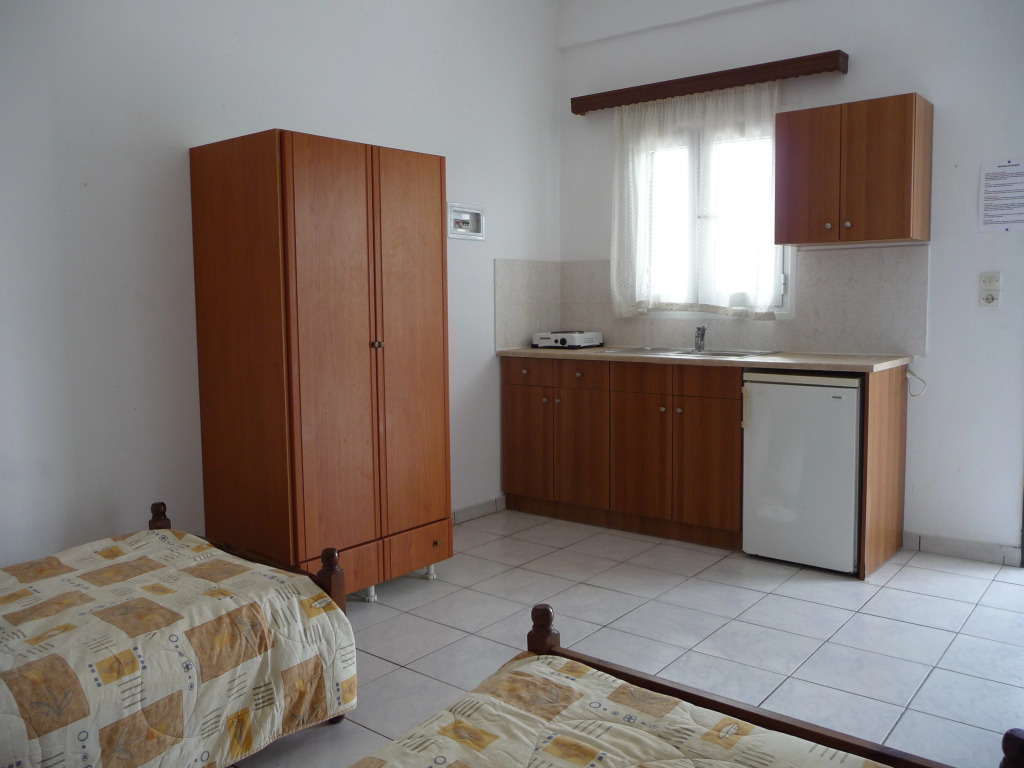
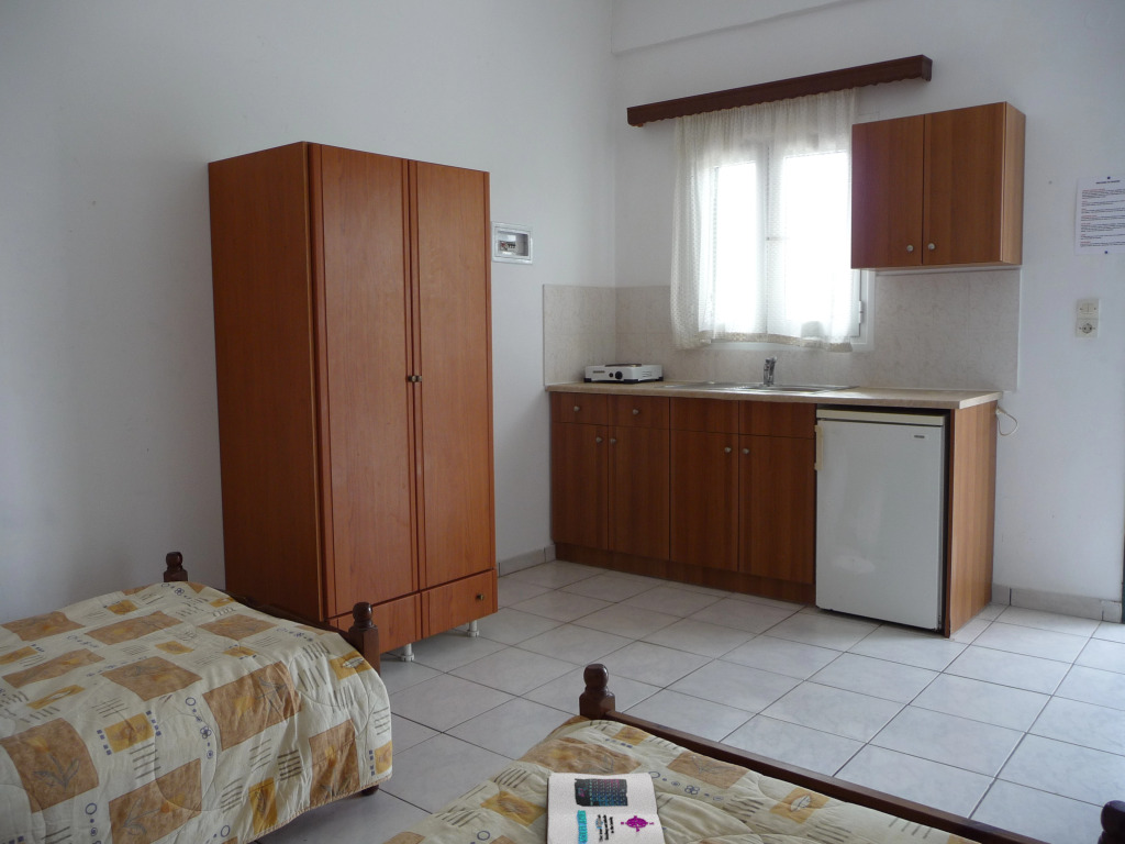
+ book (602, 811)
